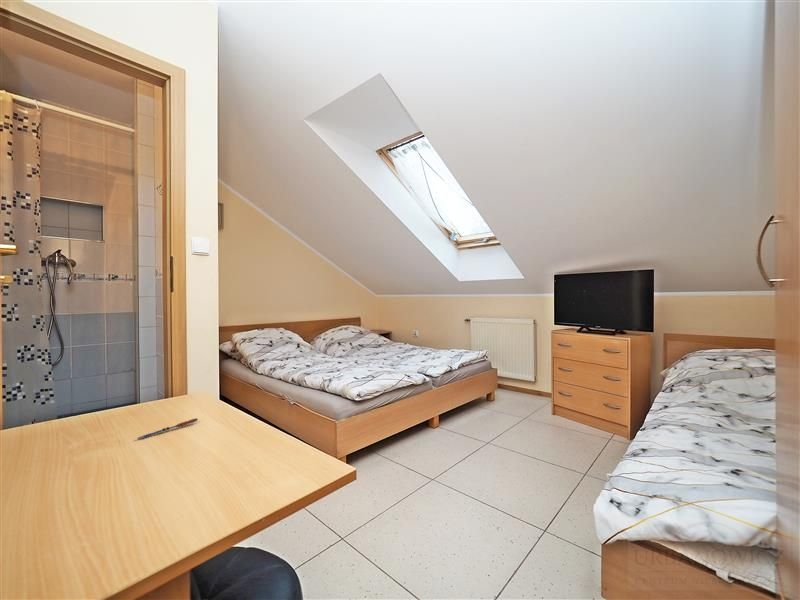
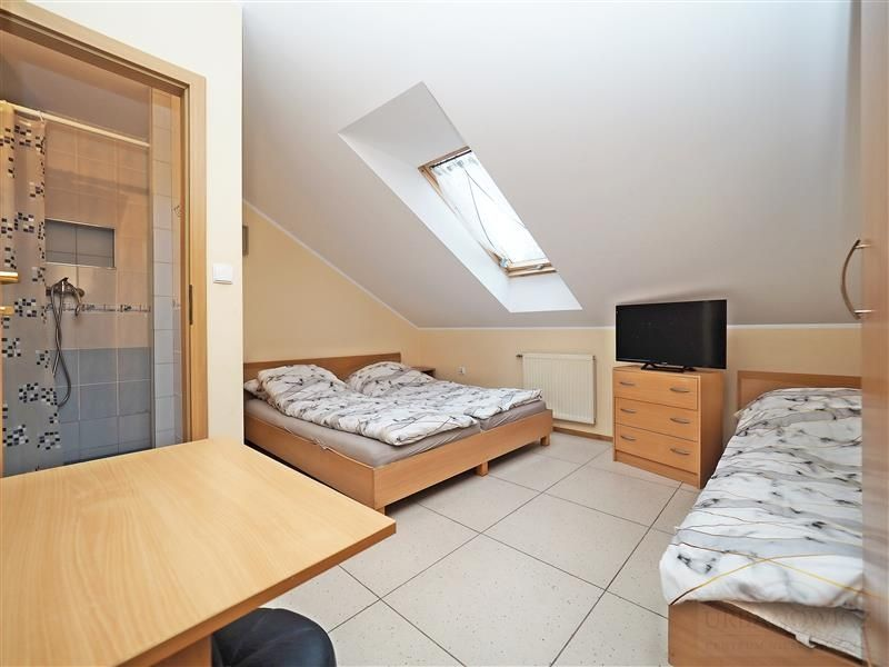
- pen (169, 427)
